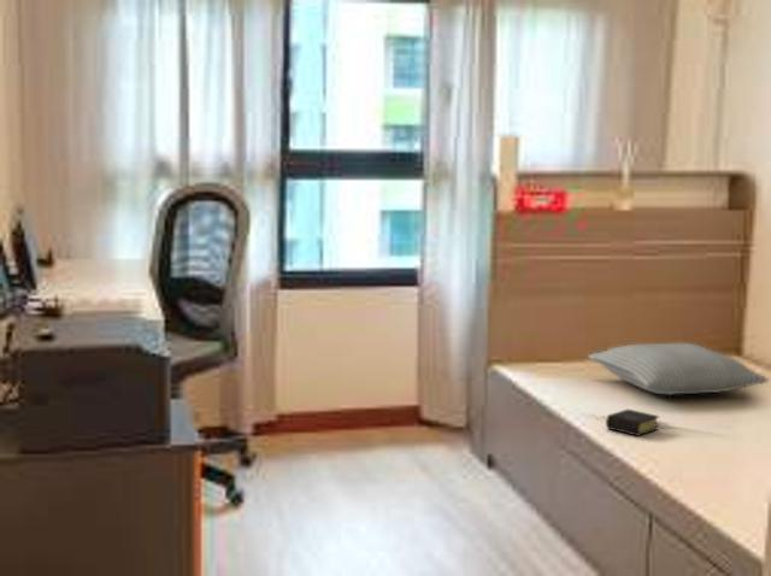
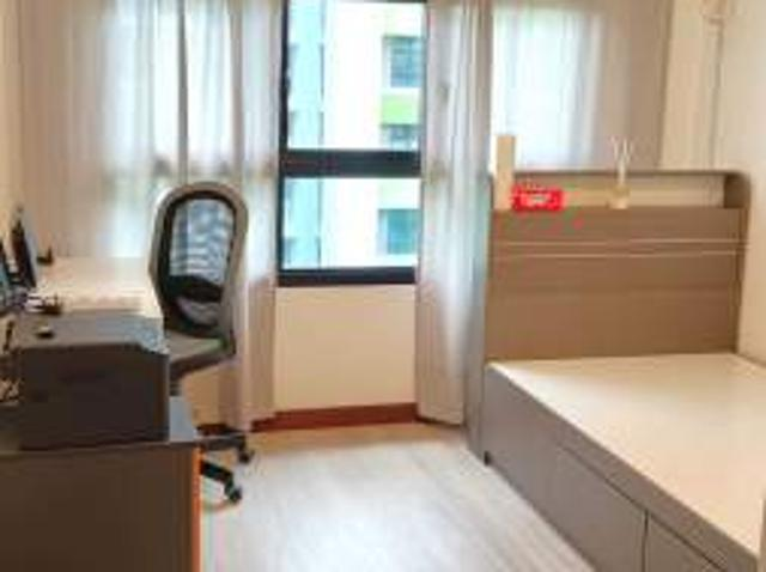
- book (631, 422)
- pillow (675, 368)
